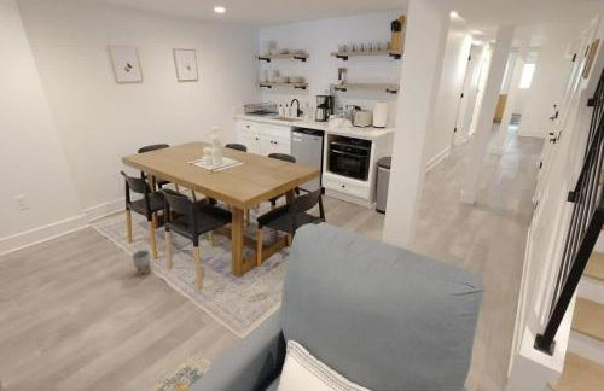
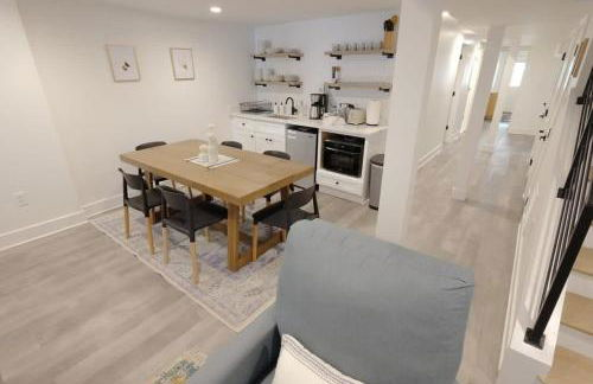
- planter (141, 262)
